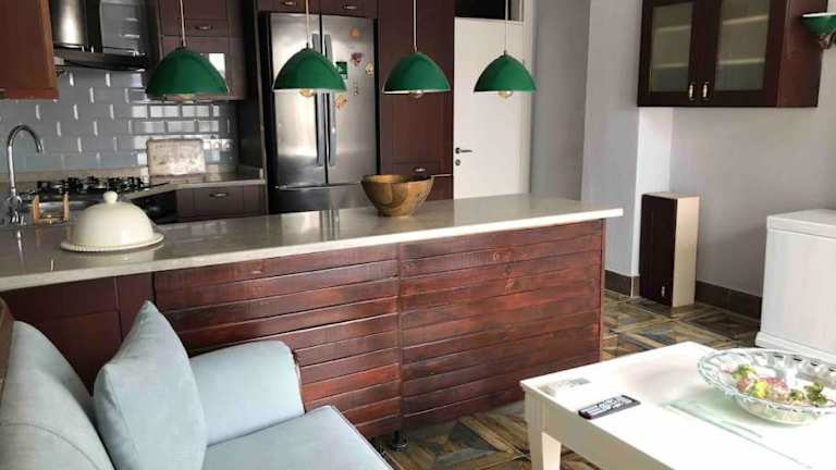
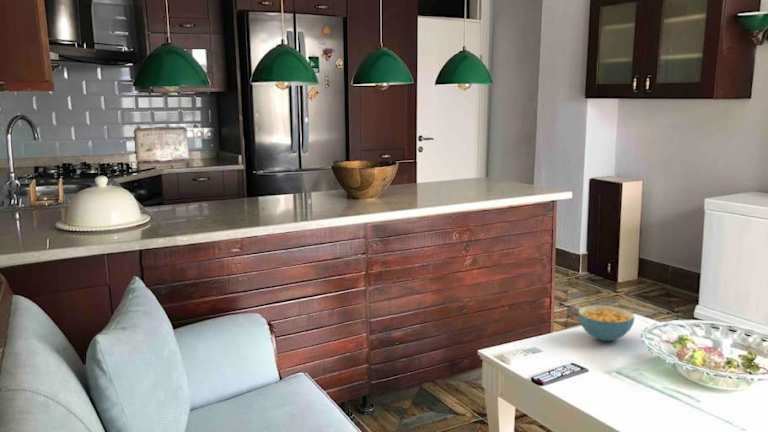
+ cereal bowl (605, 325)
